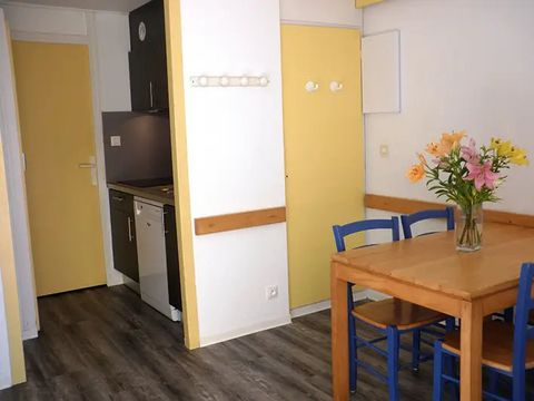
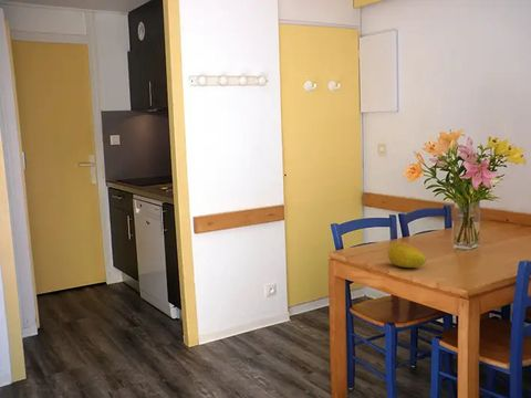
+ fruit (406, 254)
